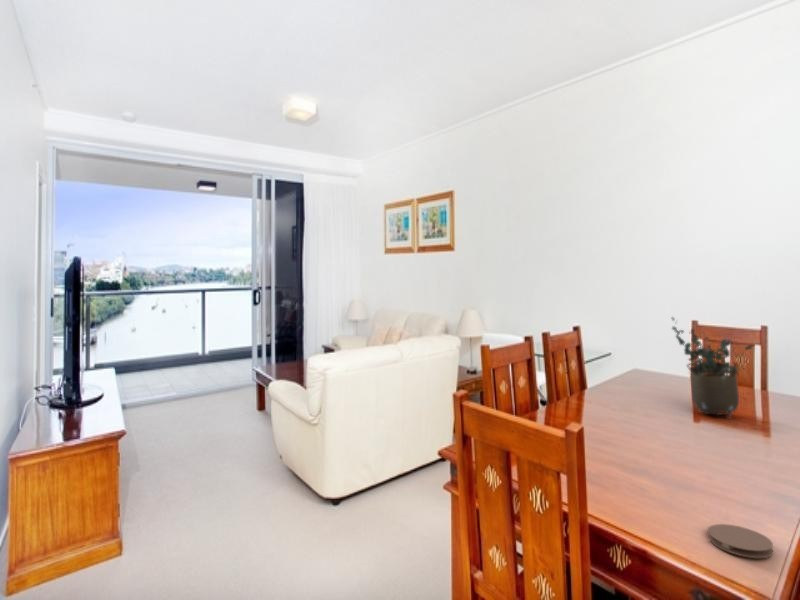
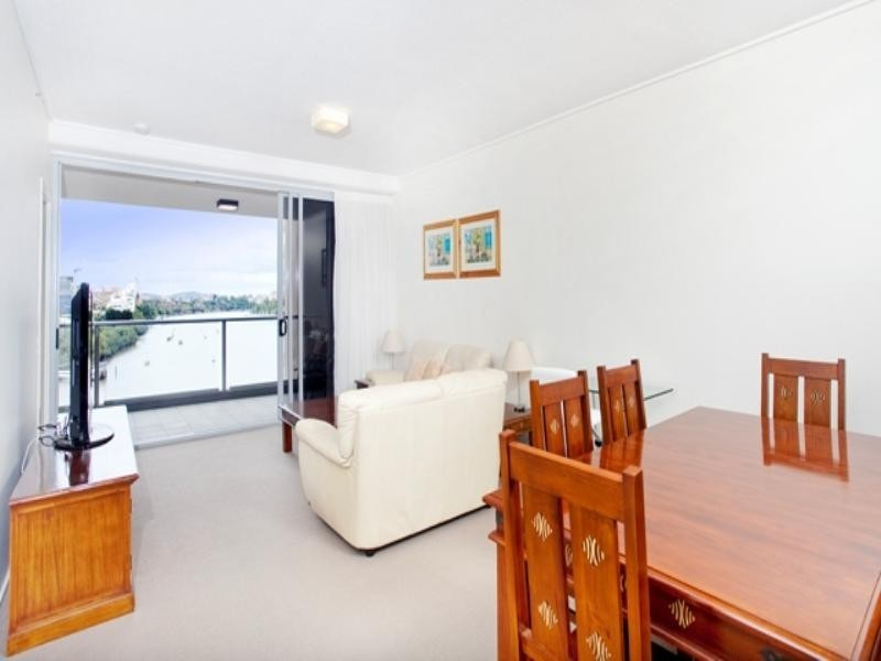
- potted plant (706, 364)
- coaster (739, 540)
